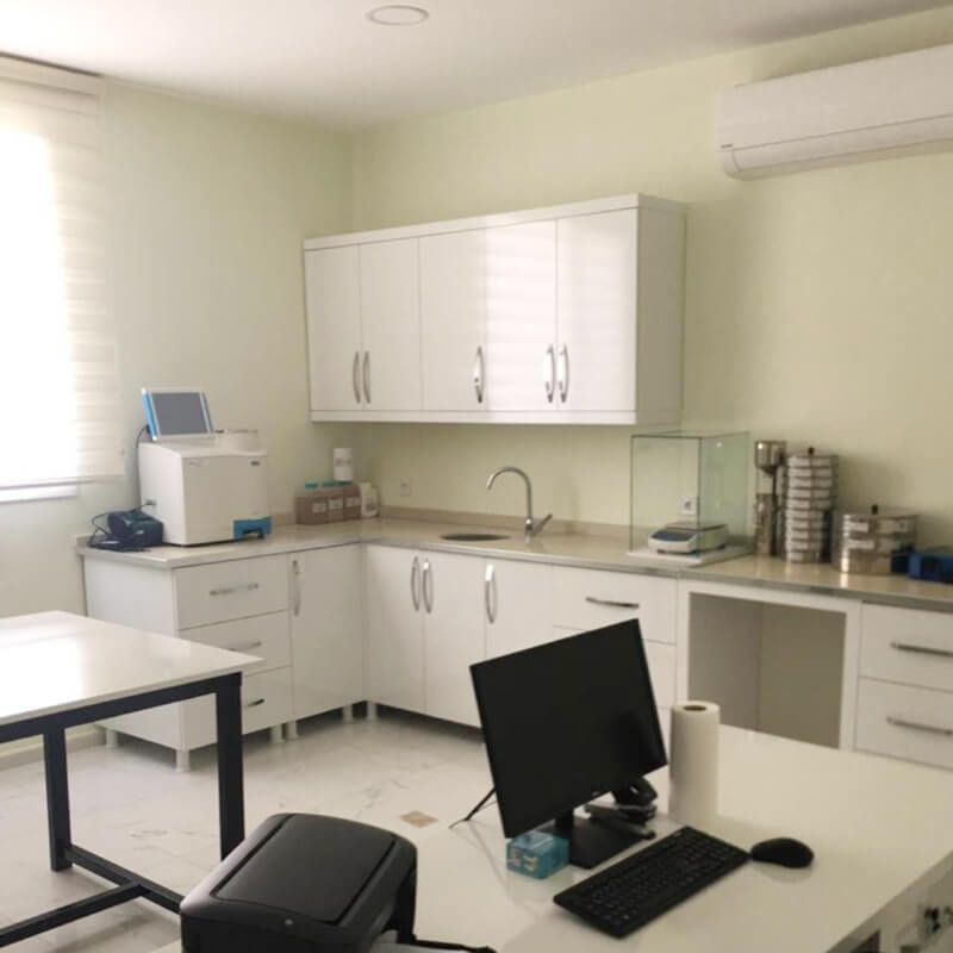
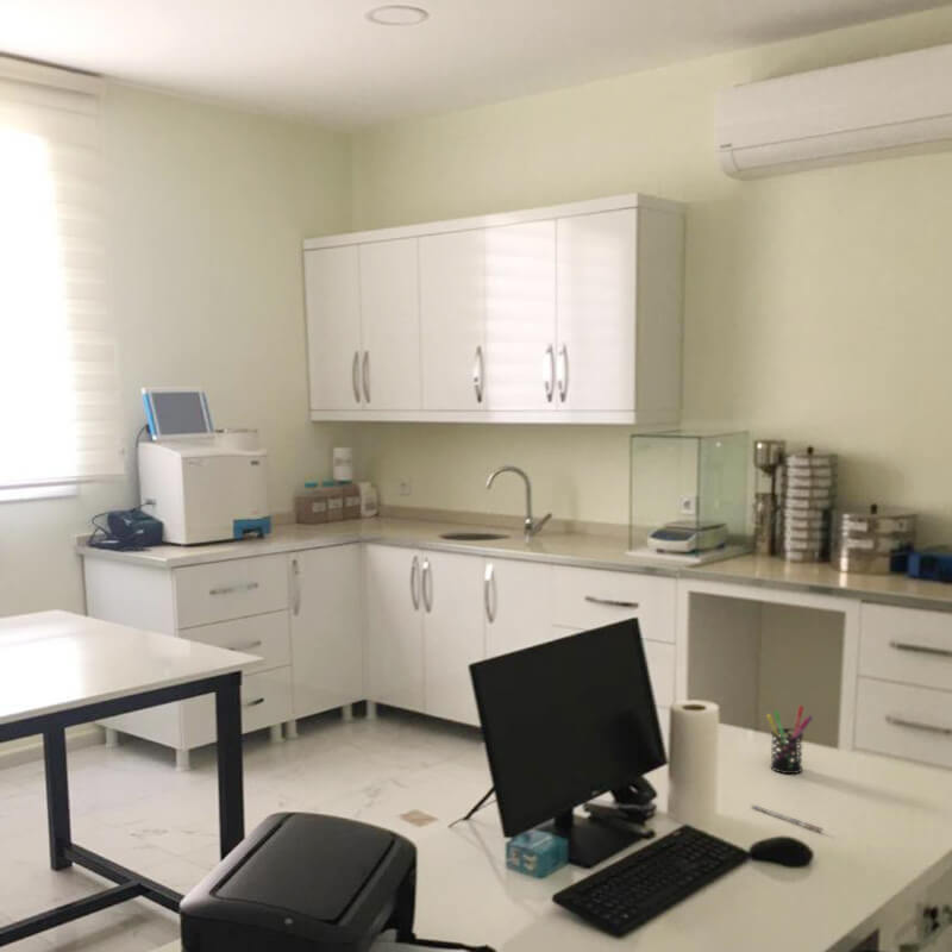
+ pen (785, 816)
+ pen holder (787, 737)
